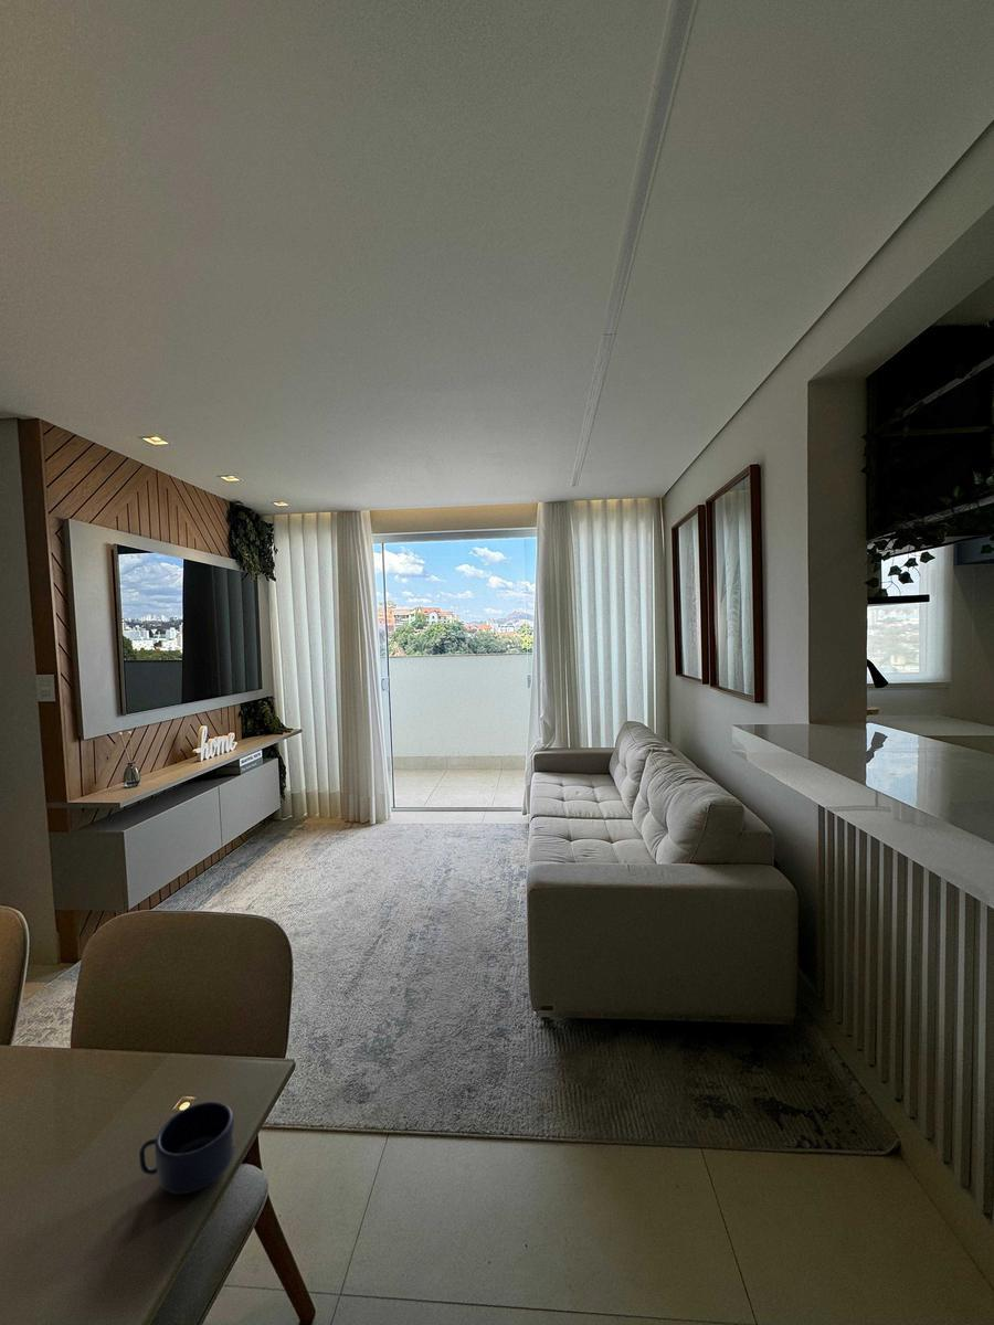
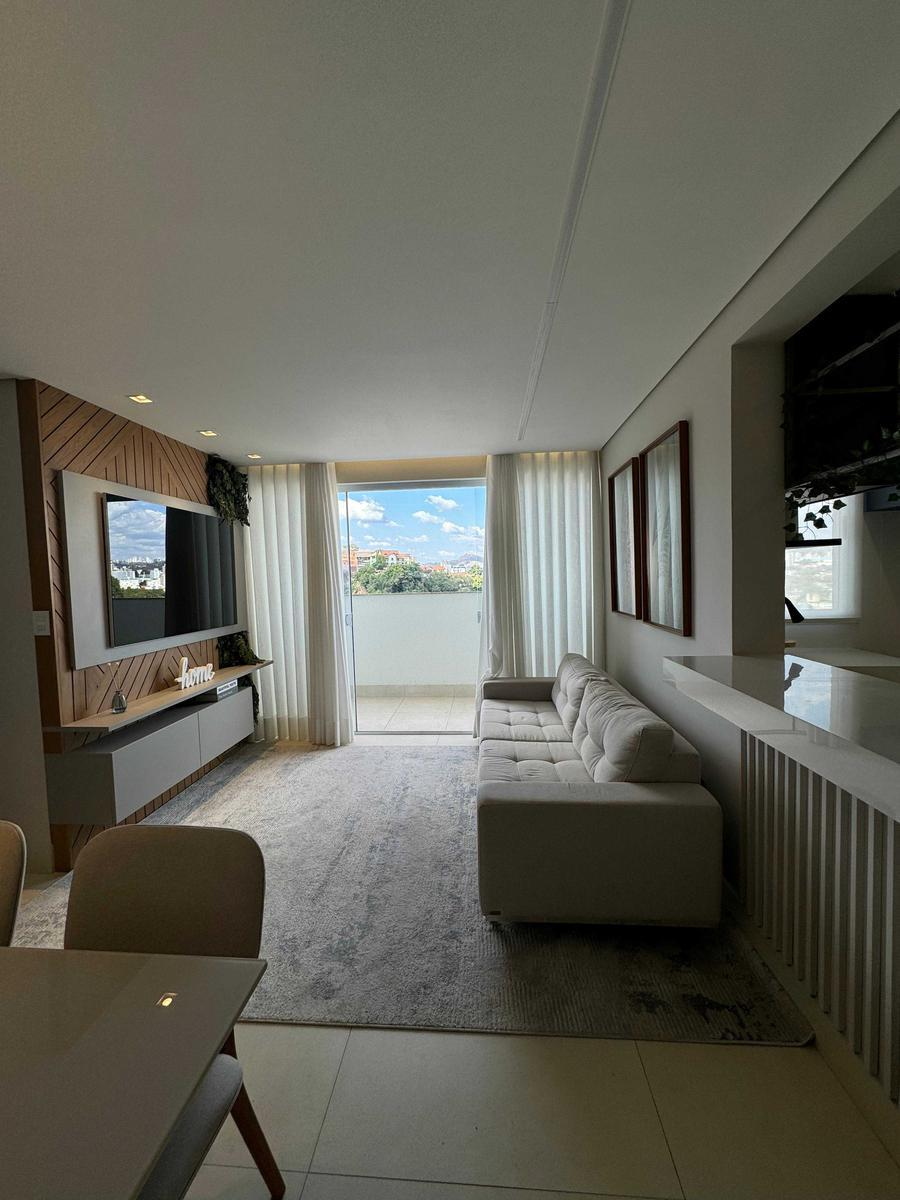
- mug (188, 1152)
